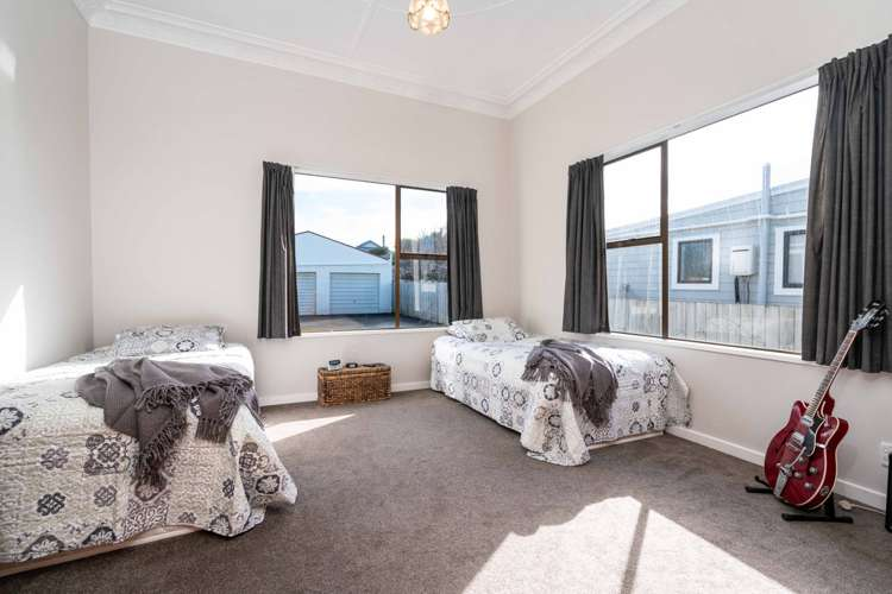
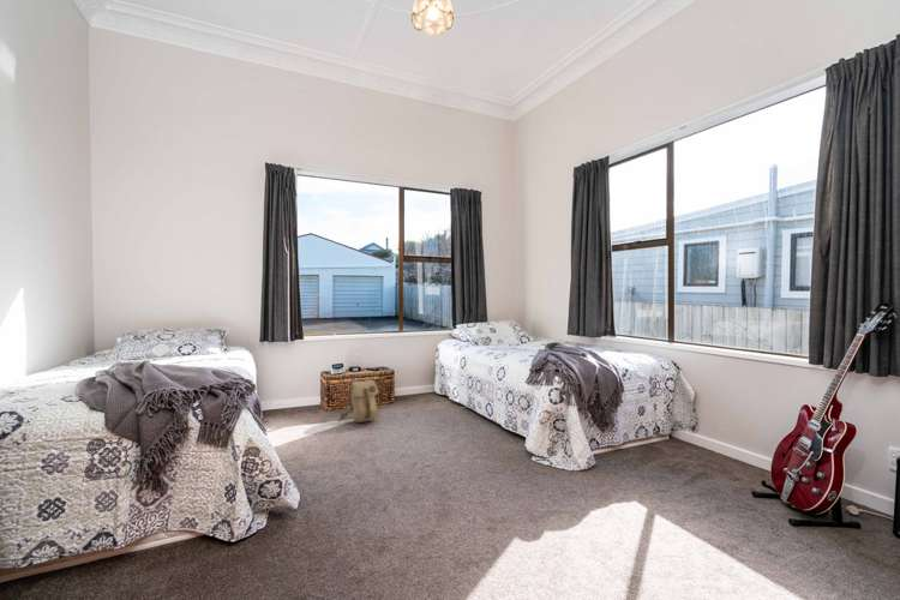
+ backpack (361, 397)
